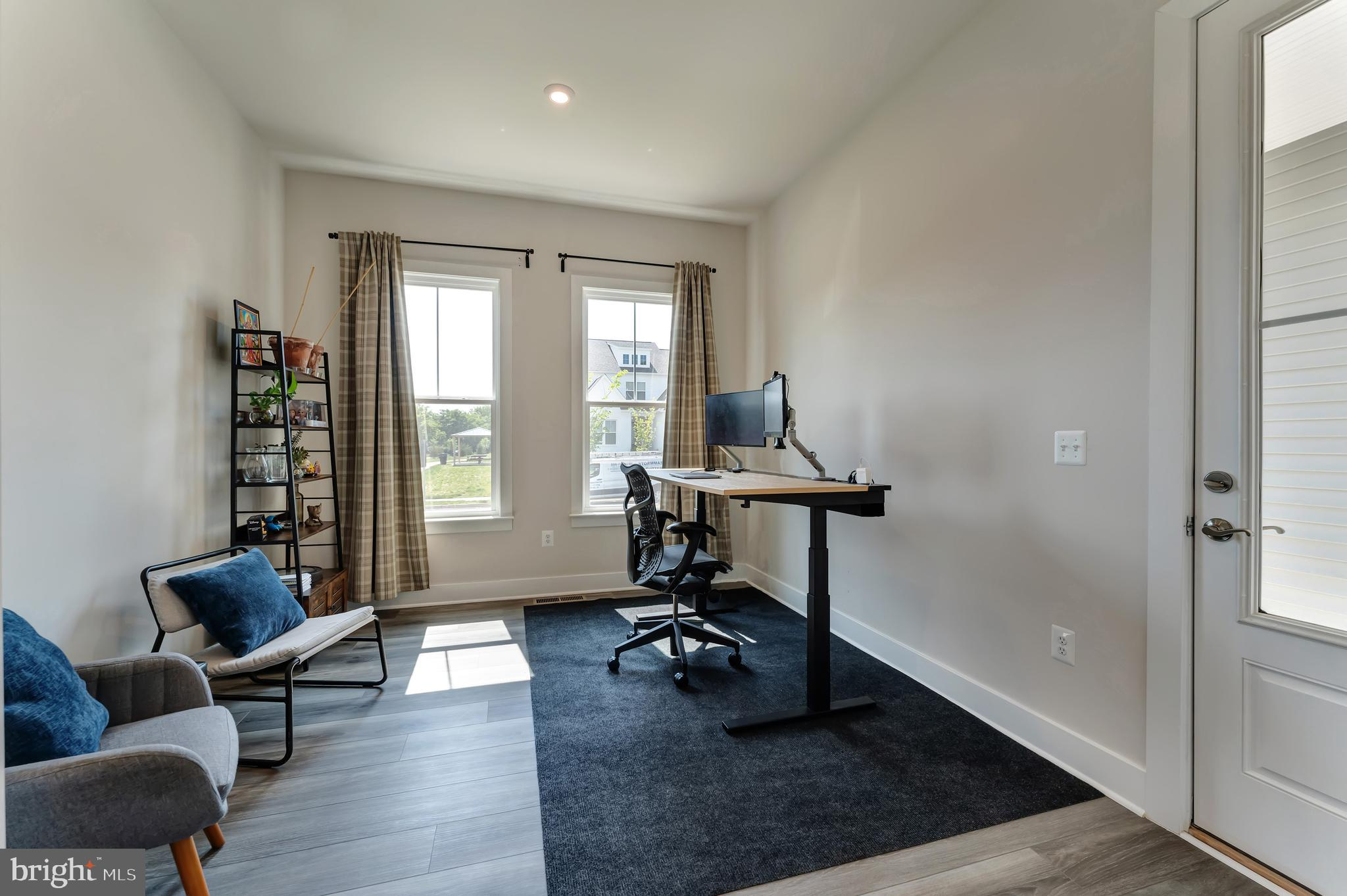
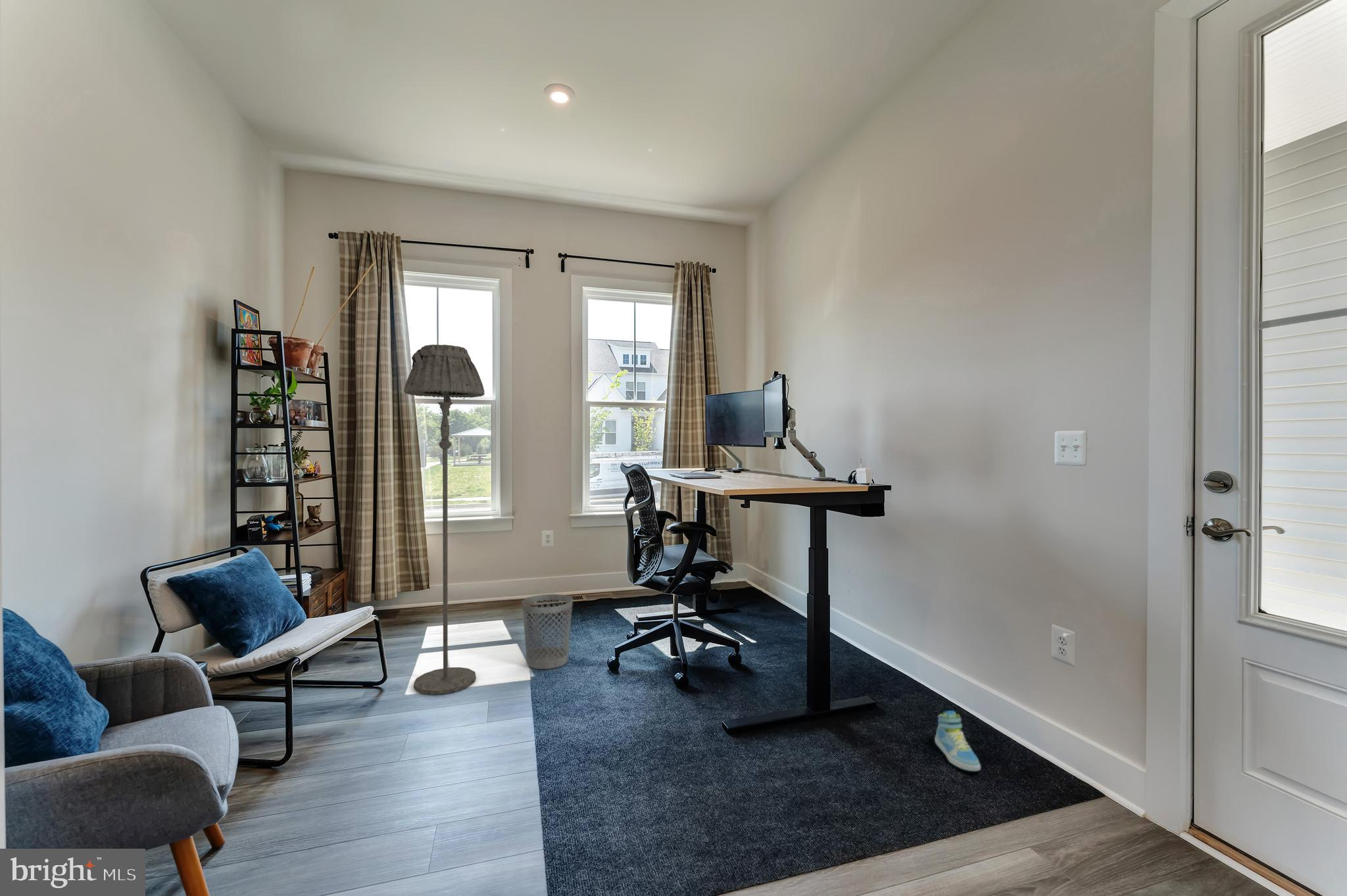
+ floor lamp (445, 515)
+ wastebasket (547, 630)
+ sneaker (956, 736)
